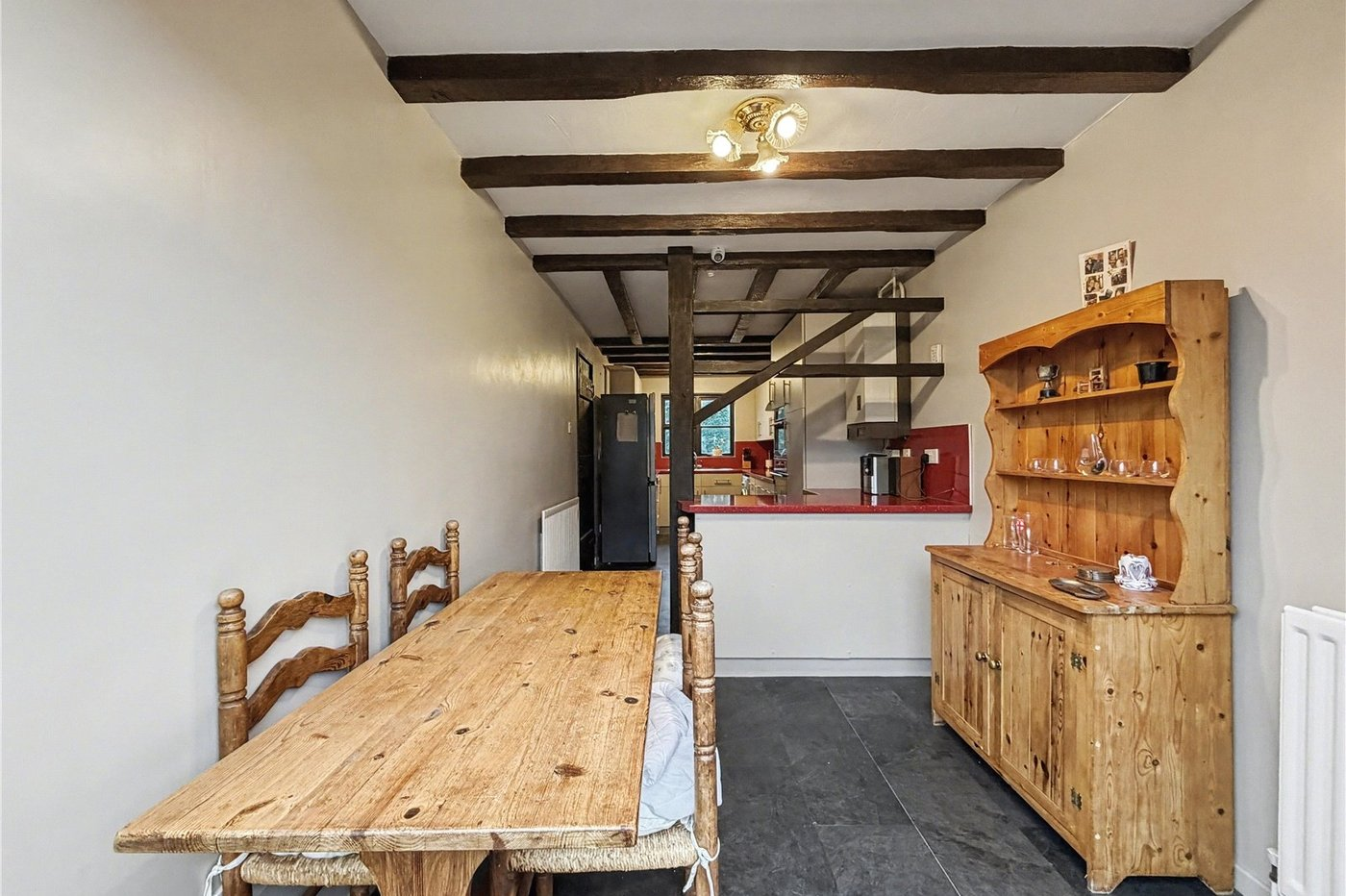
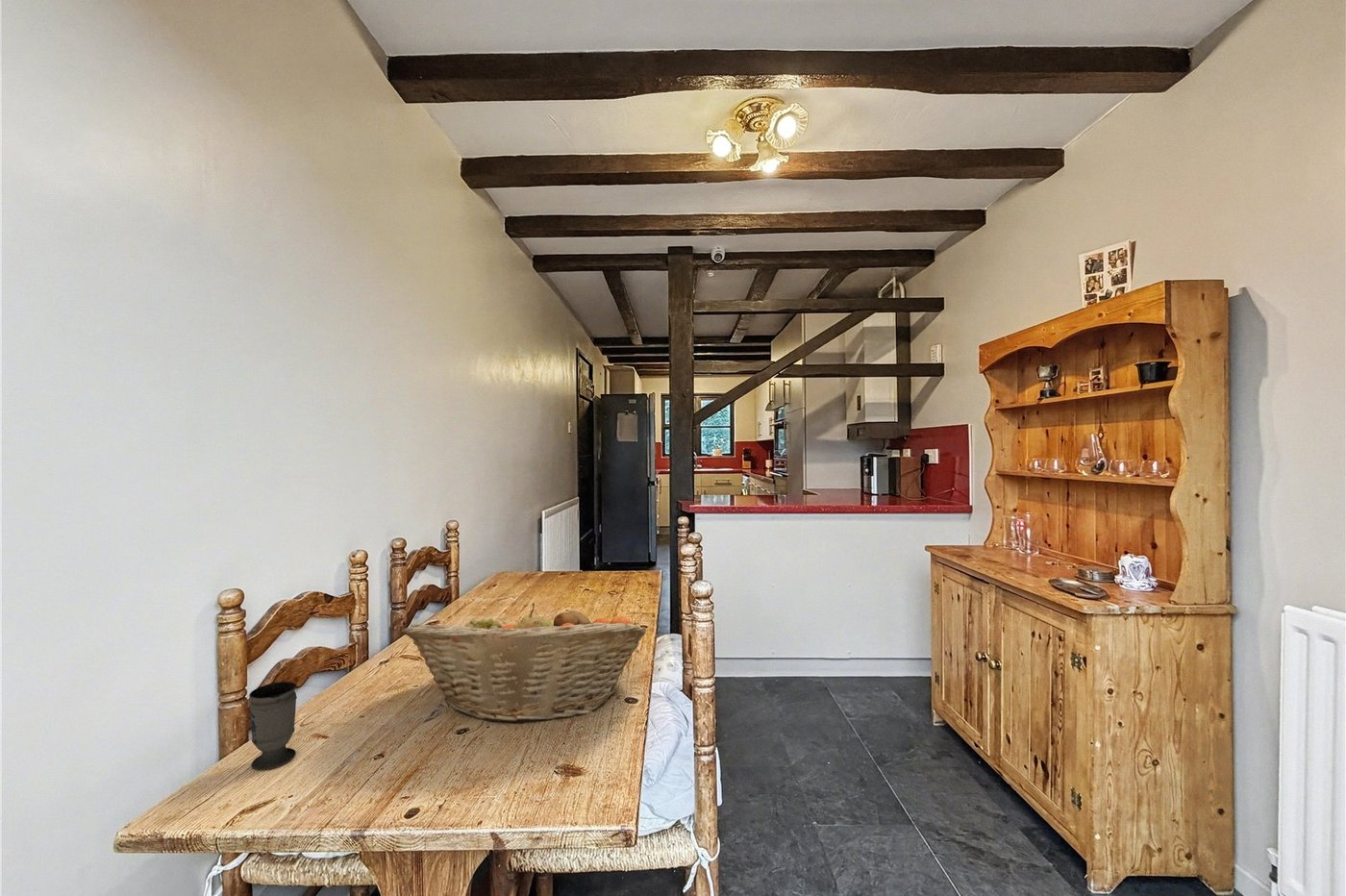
+ fruit basket (529, 648)
+ cup (273, 724)
